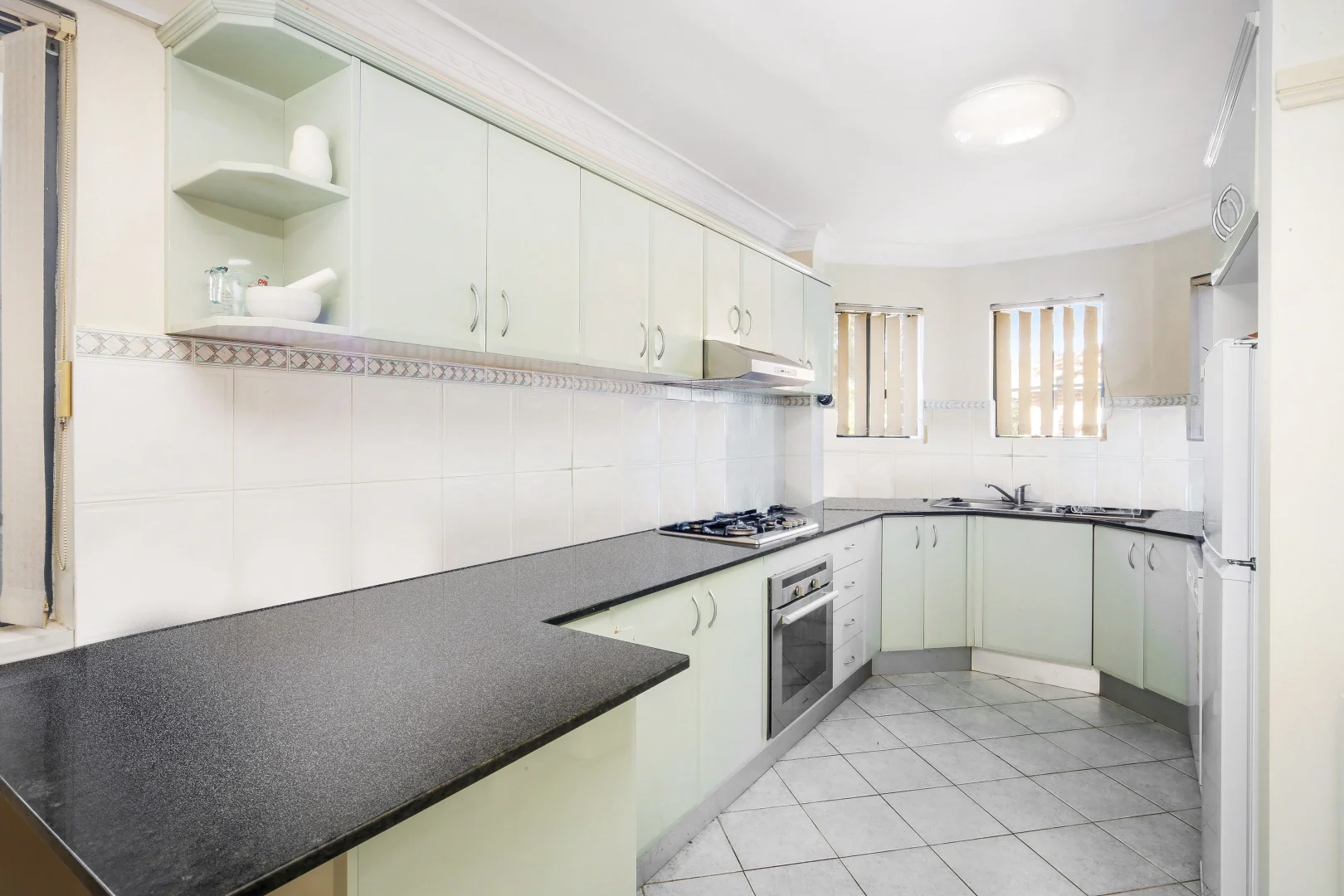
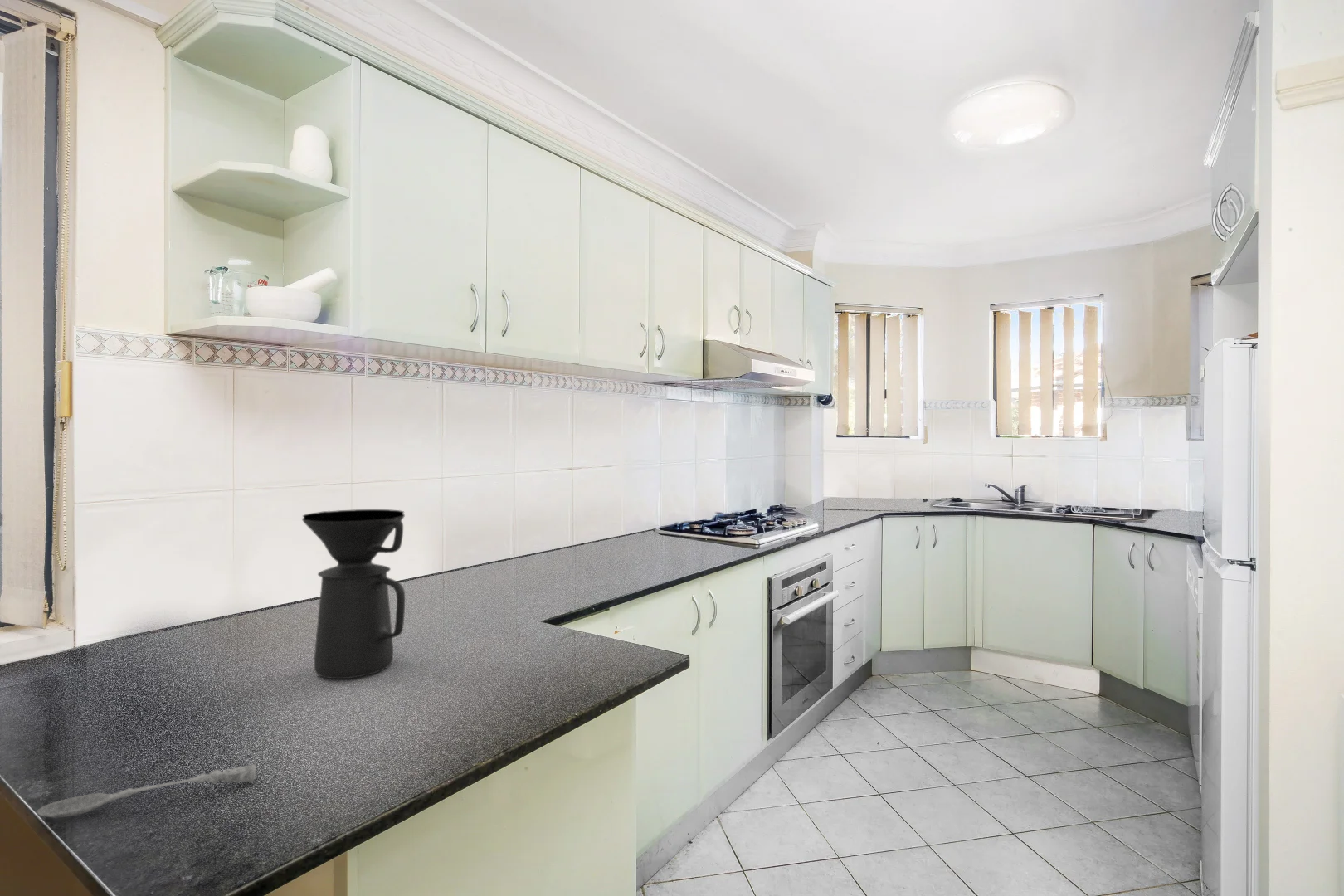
+ coffee maker (354, 591)
+ soupspoon (153, 788)
